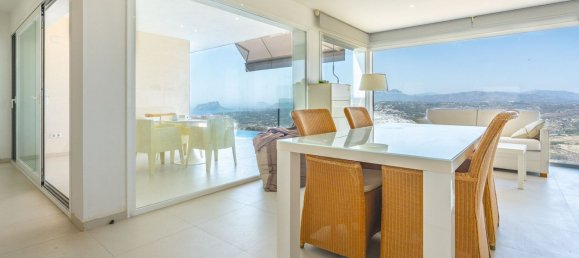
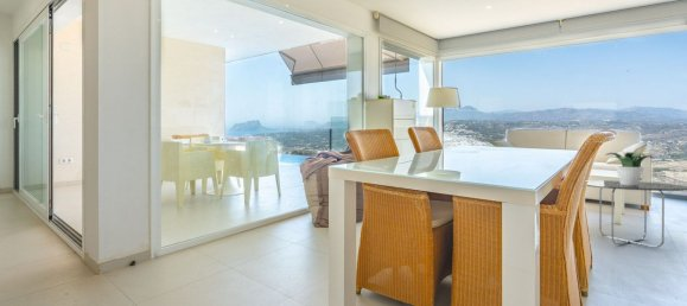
+ side table (644, 212)
+ potted plant (628, 167)
